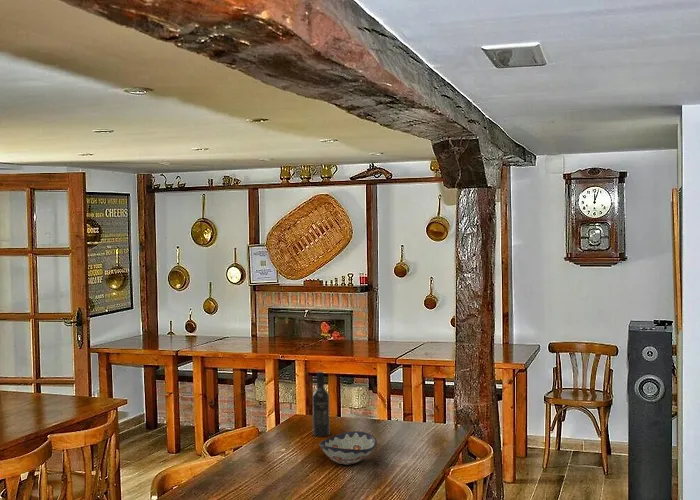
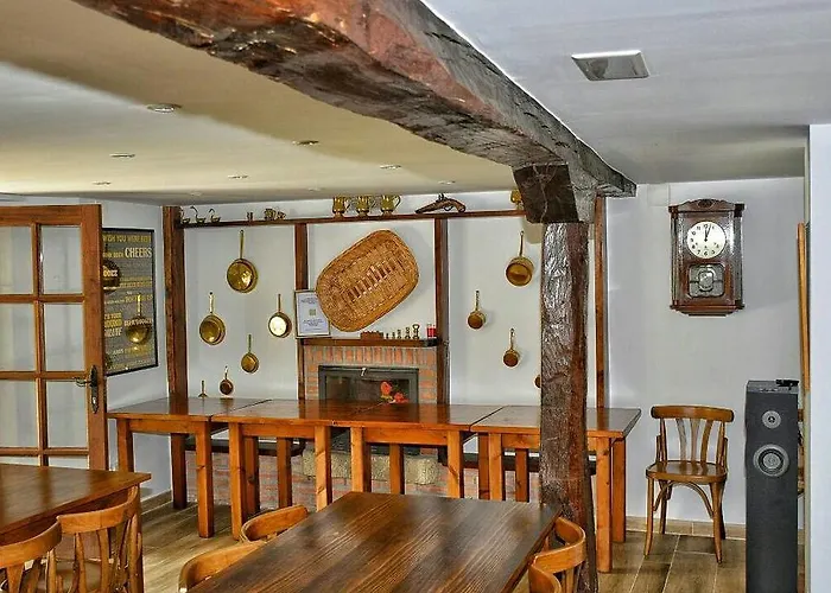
- decorative bowl (348, 450)
- wine bottle (320, 403)
